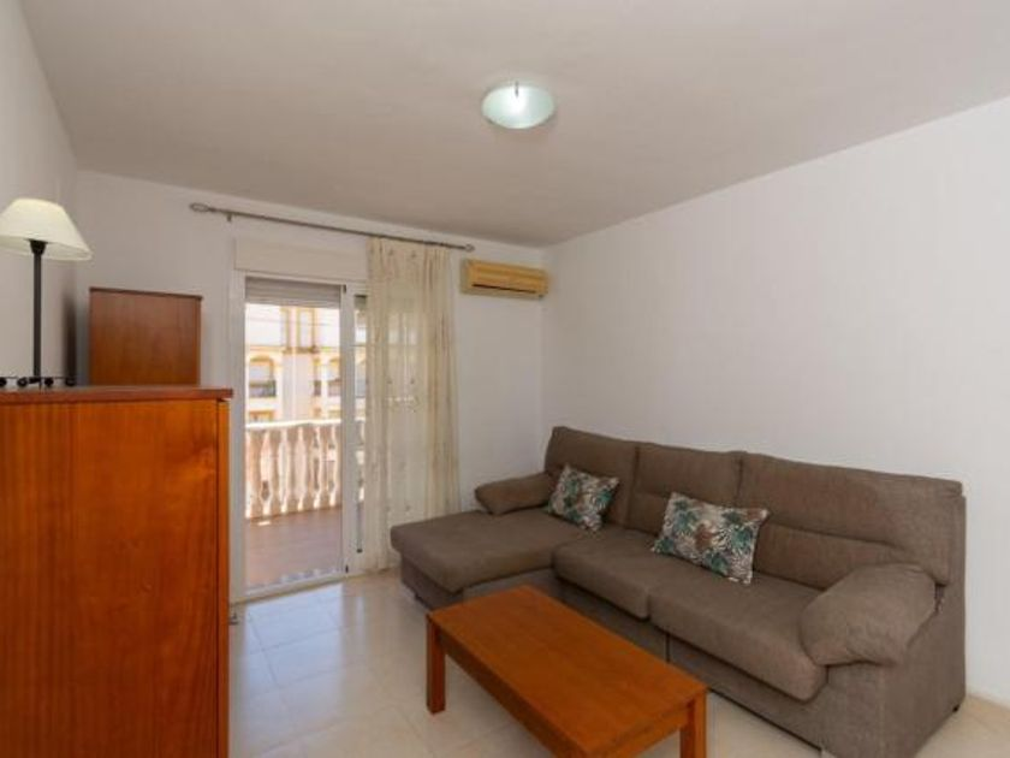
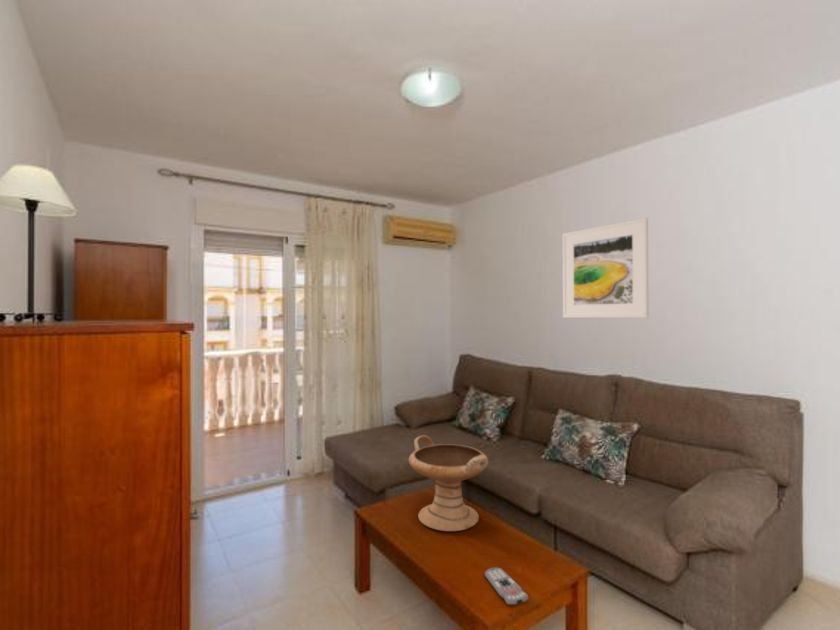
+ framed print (601, 272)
+ remote control (504, 585)
+ decorative bowl (448, 480)
